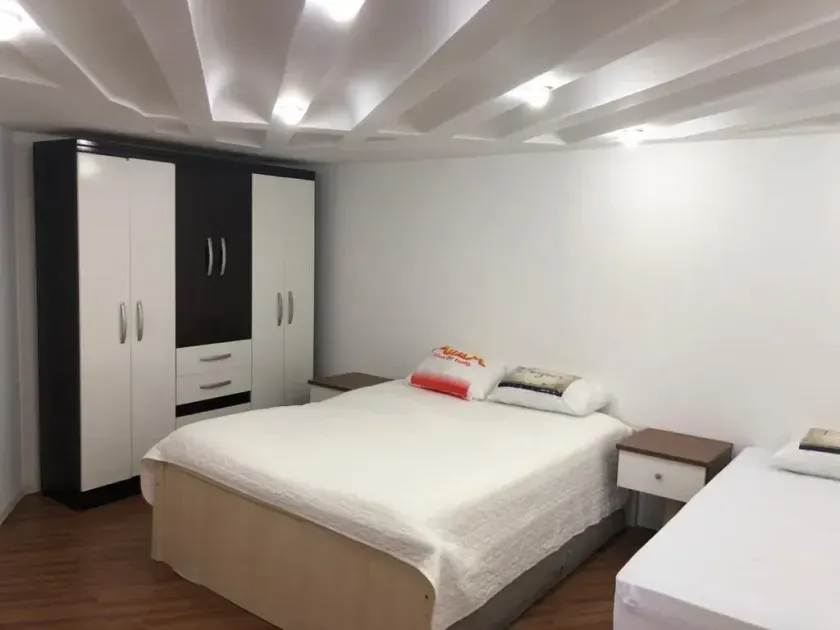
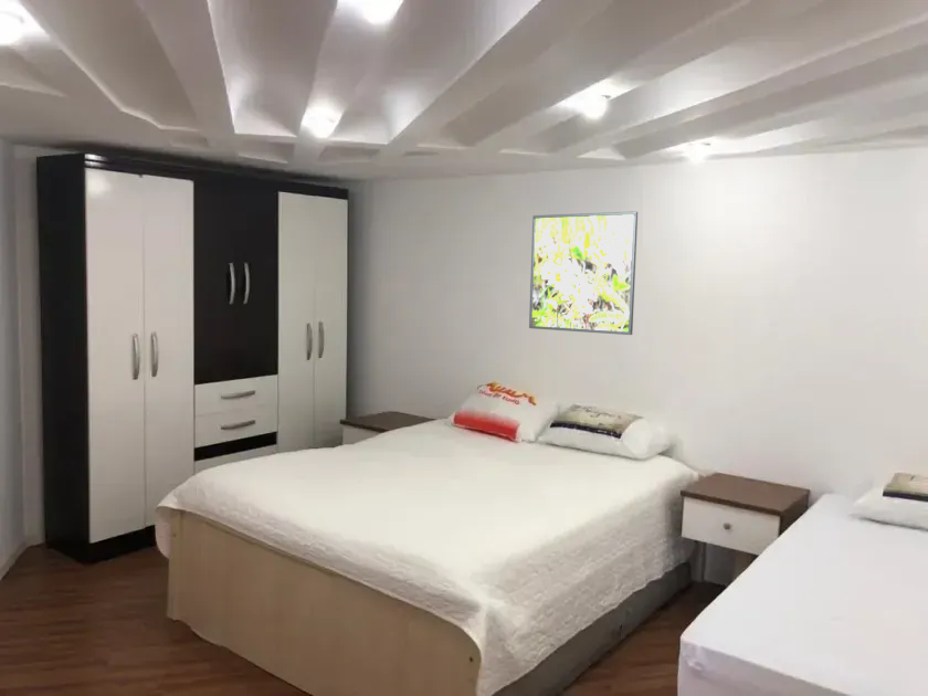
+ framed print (580, 273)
